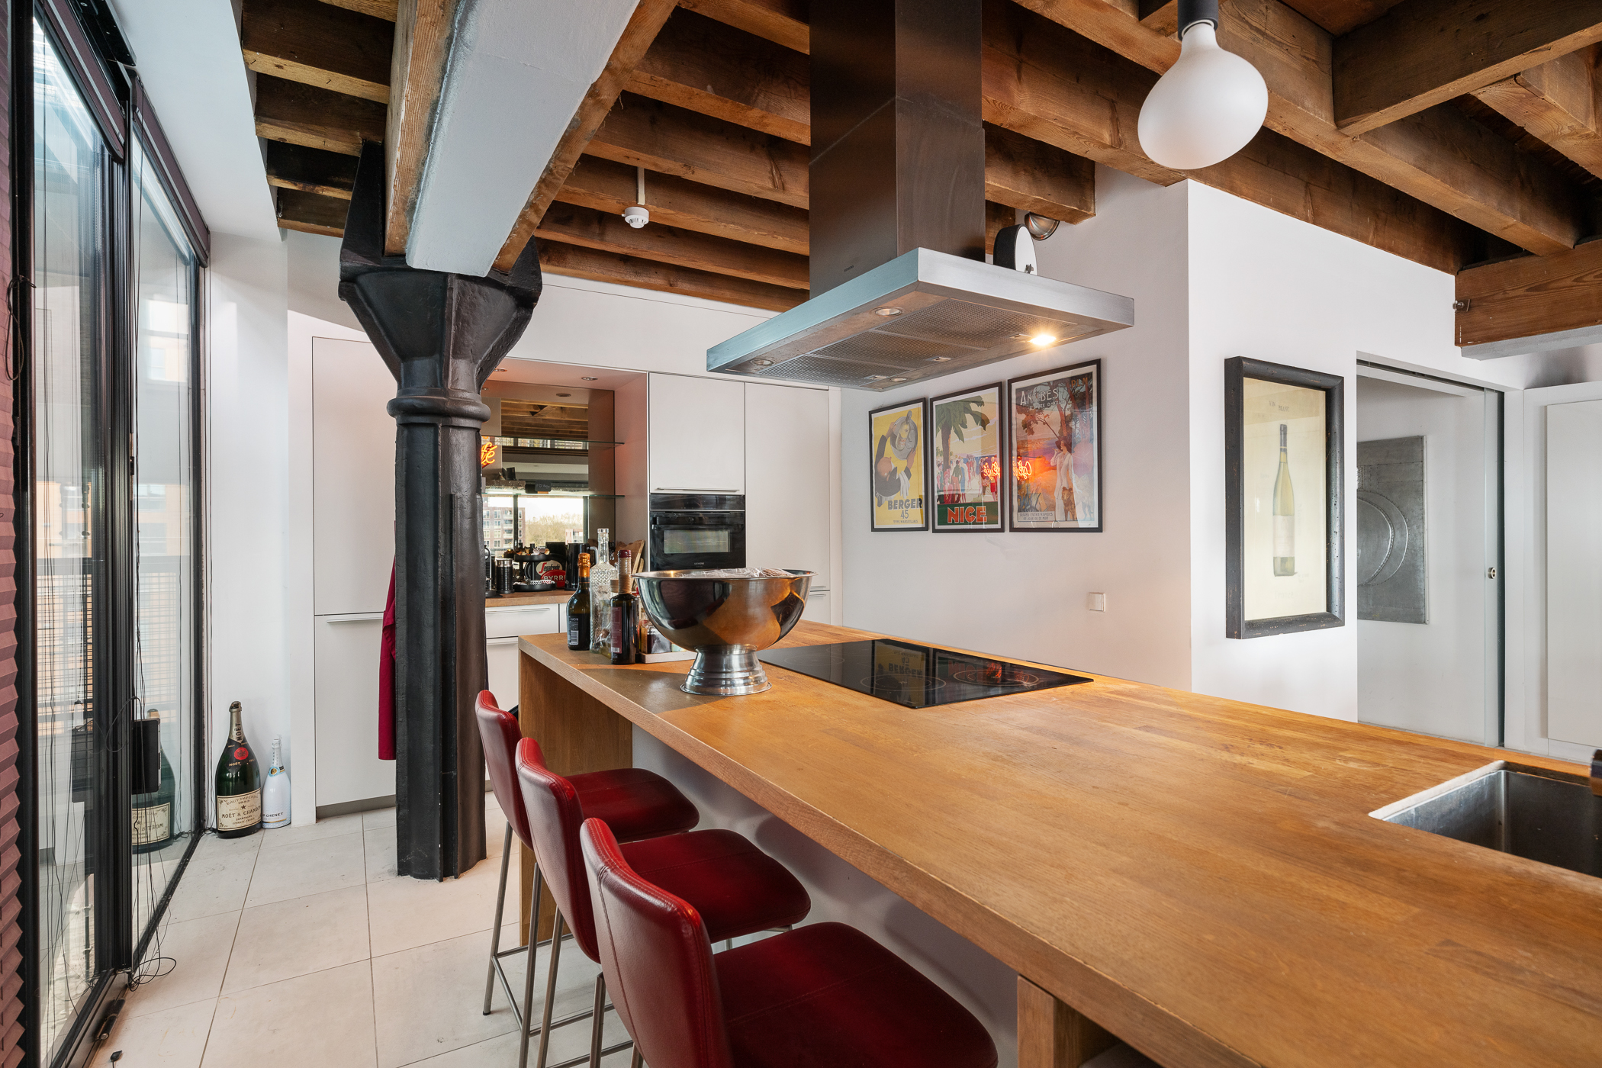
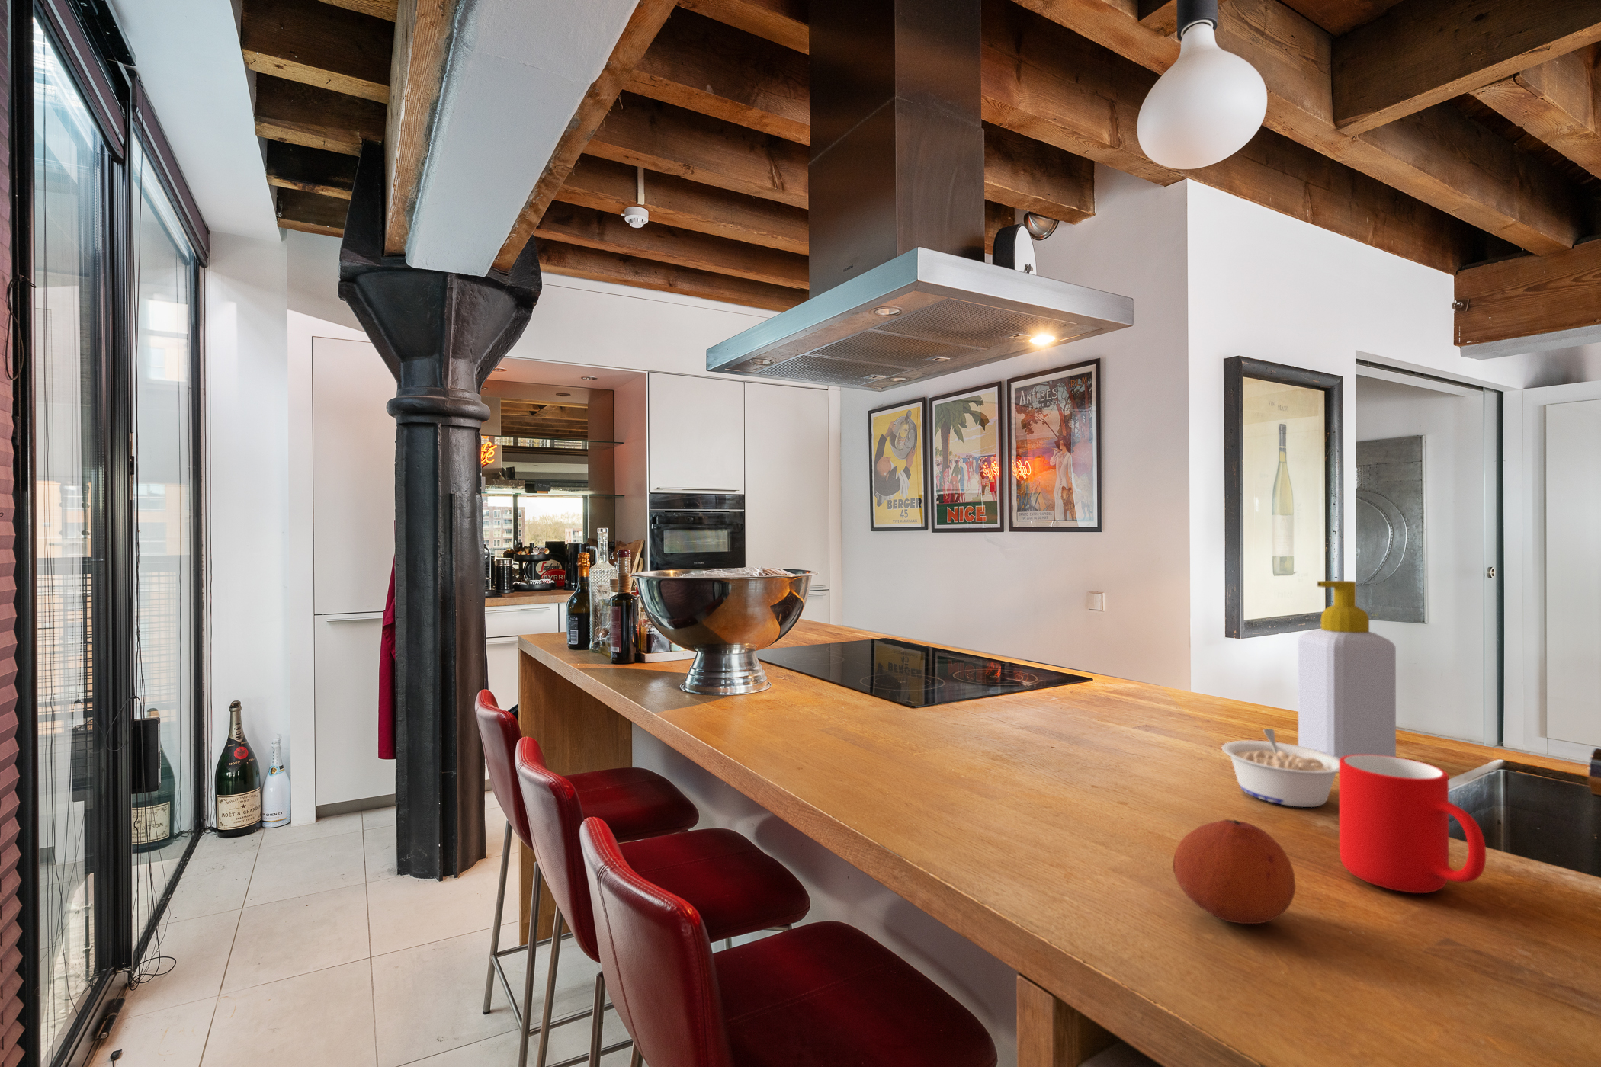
+ soap bottle (1345, 670)
+ legume (1278, 769)
+ cup (1413, 830)
+ fruit (1231, 867)
